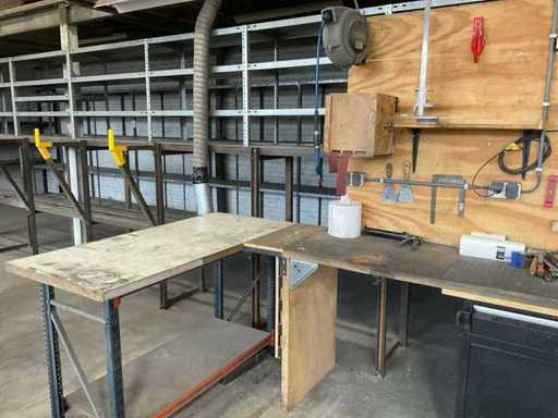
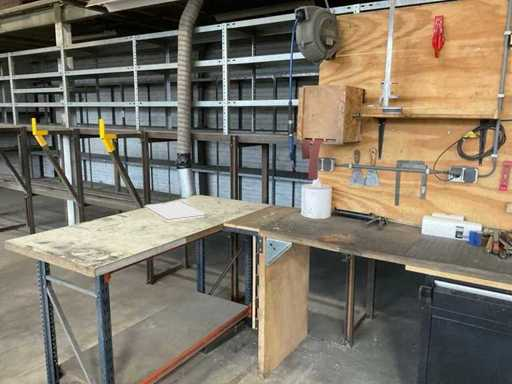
+ clipboard (174, 210)
